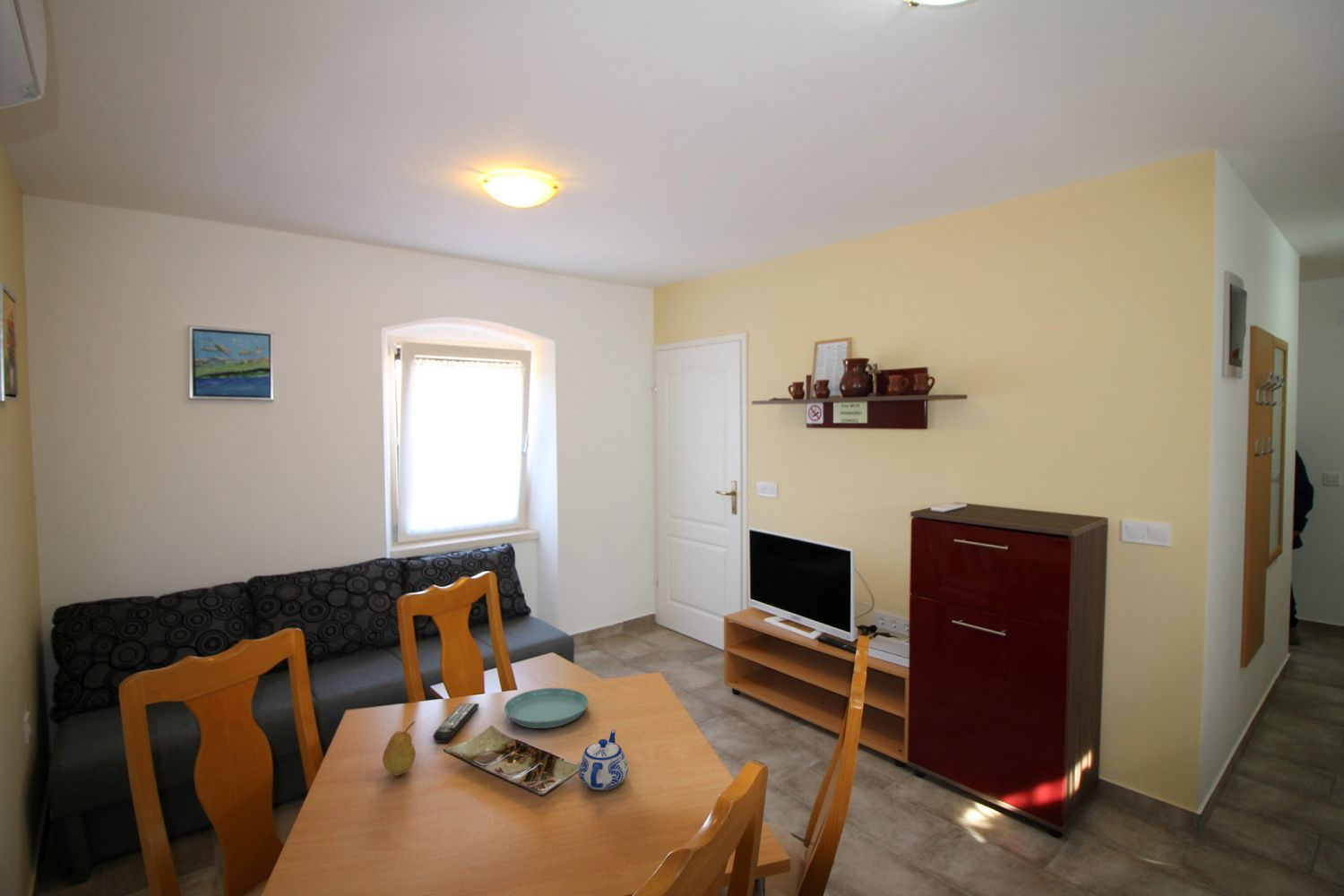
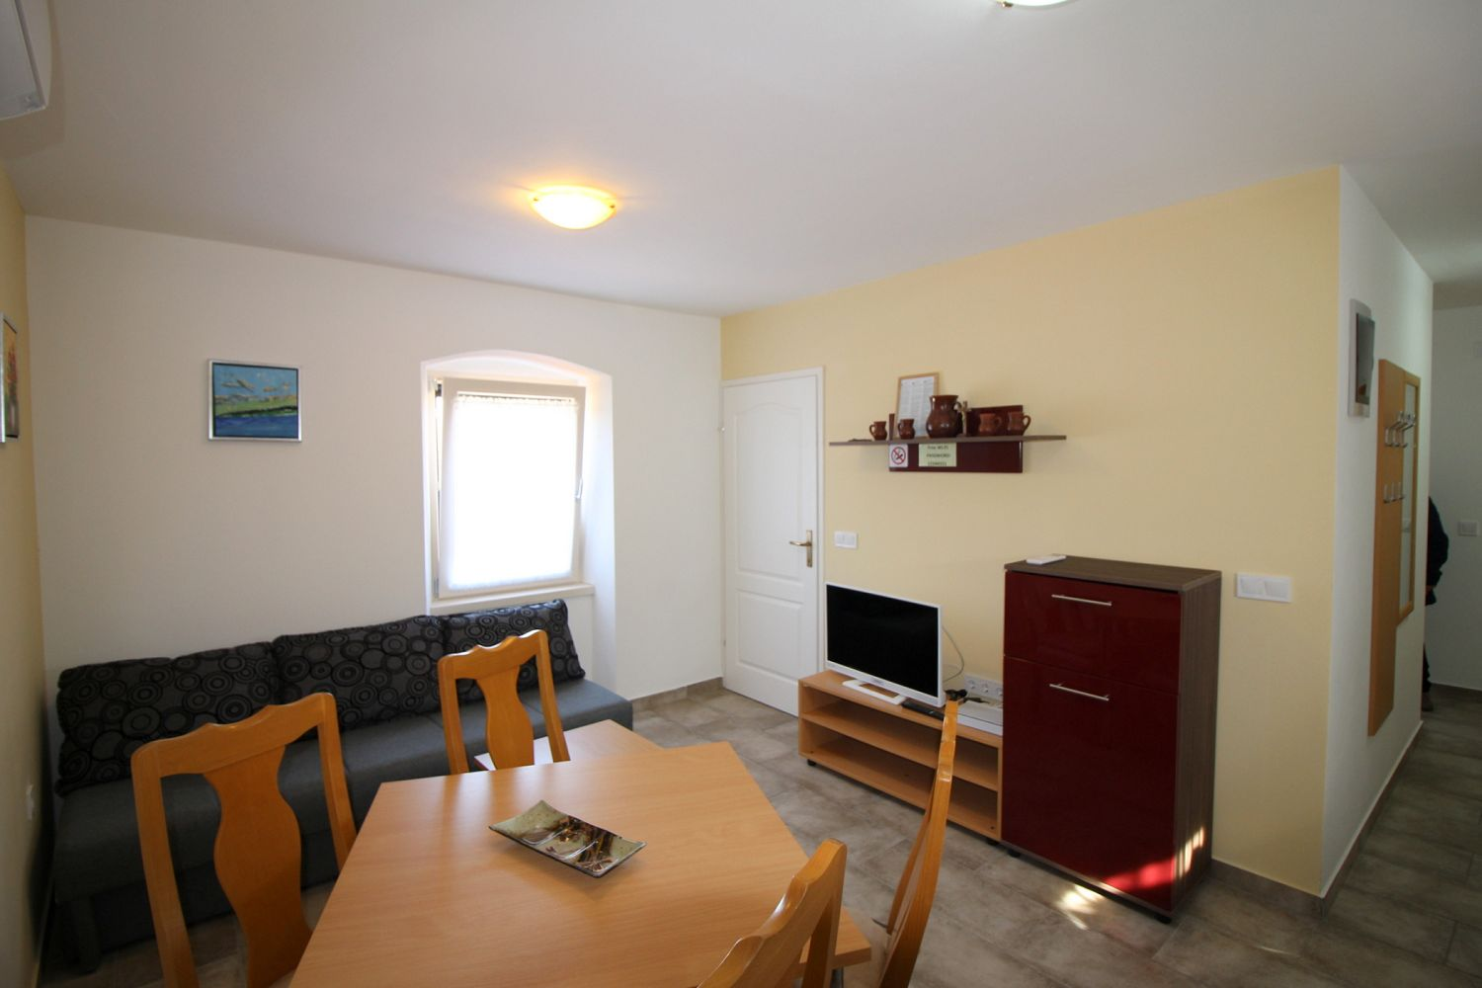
- saucer (547, 708)
- fruit (400, 749)
- remote control (457, 719)
- teapot (604, 758)
